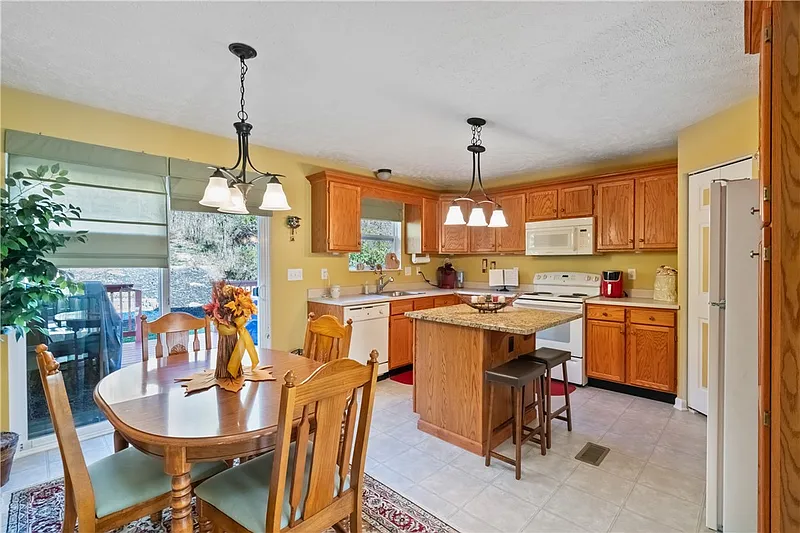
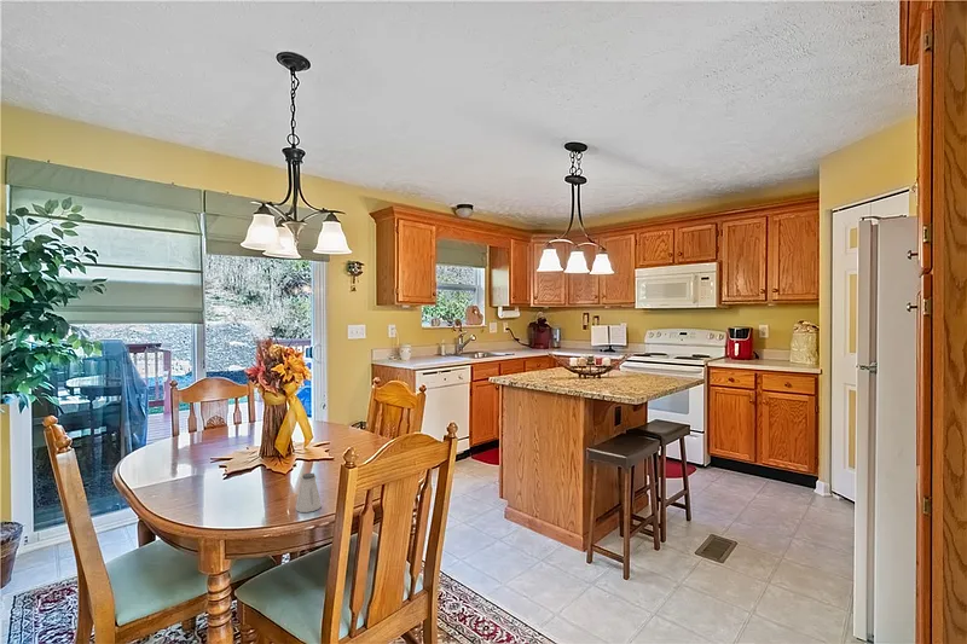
+ saltshaker (308, 491)
